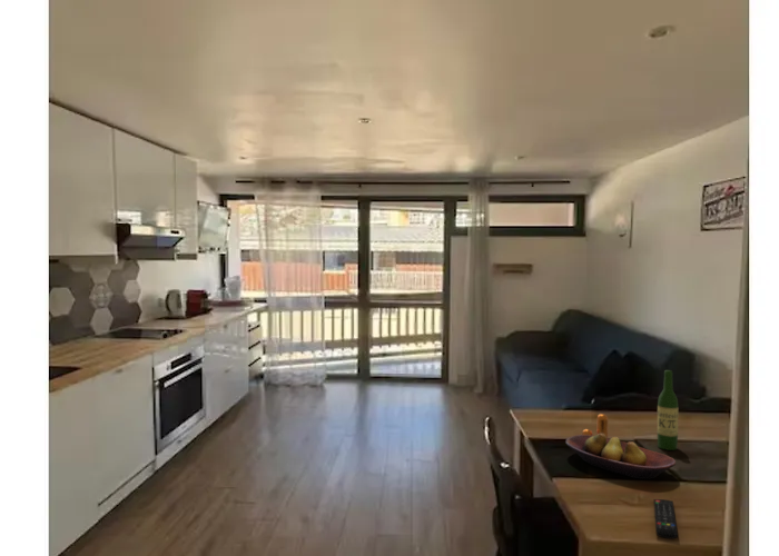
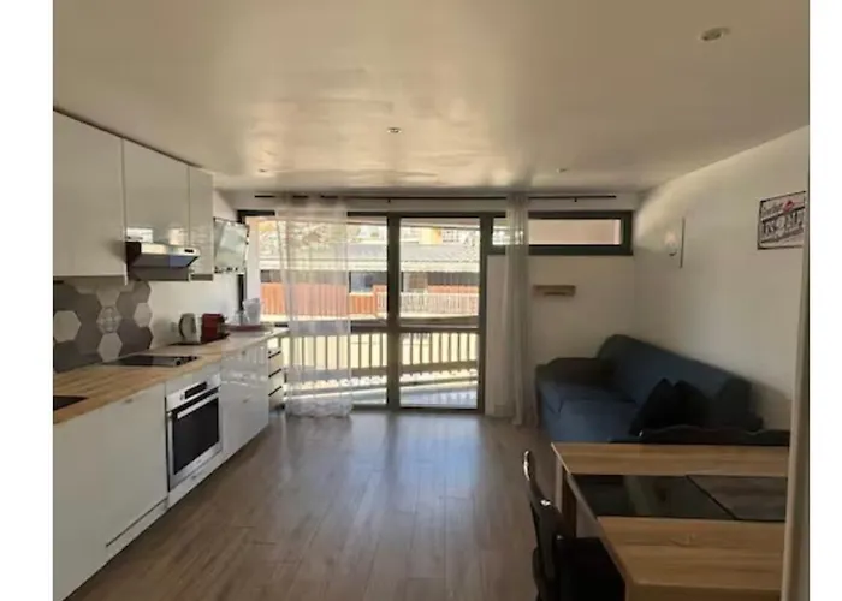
- remote control (664, 517)
- wine bottle (668, 408)
- pepper shaker (598, 425)
- fruit bowl (617, 451)
